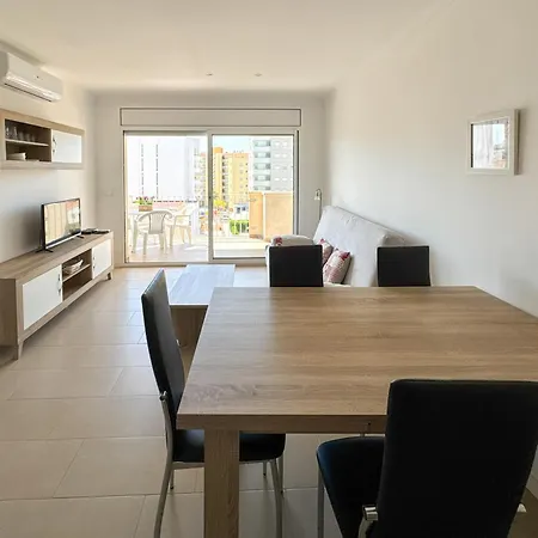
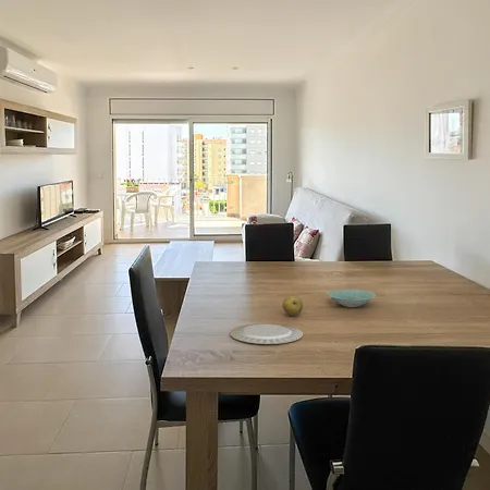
+ bowl (351, 298)
+ chinaware (266, 331)
+ fruit (292, 305)
